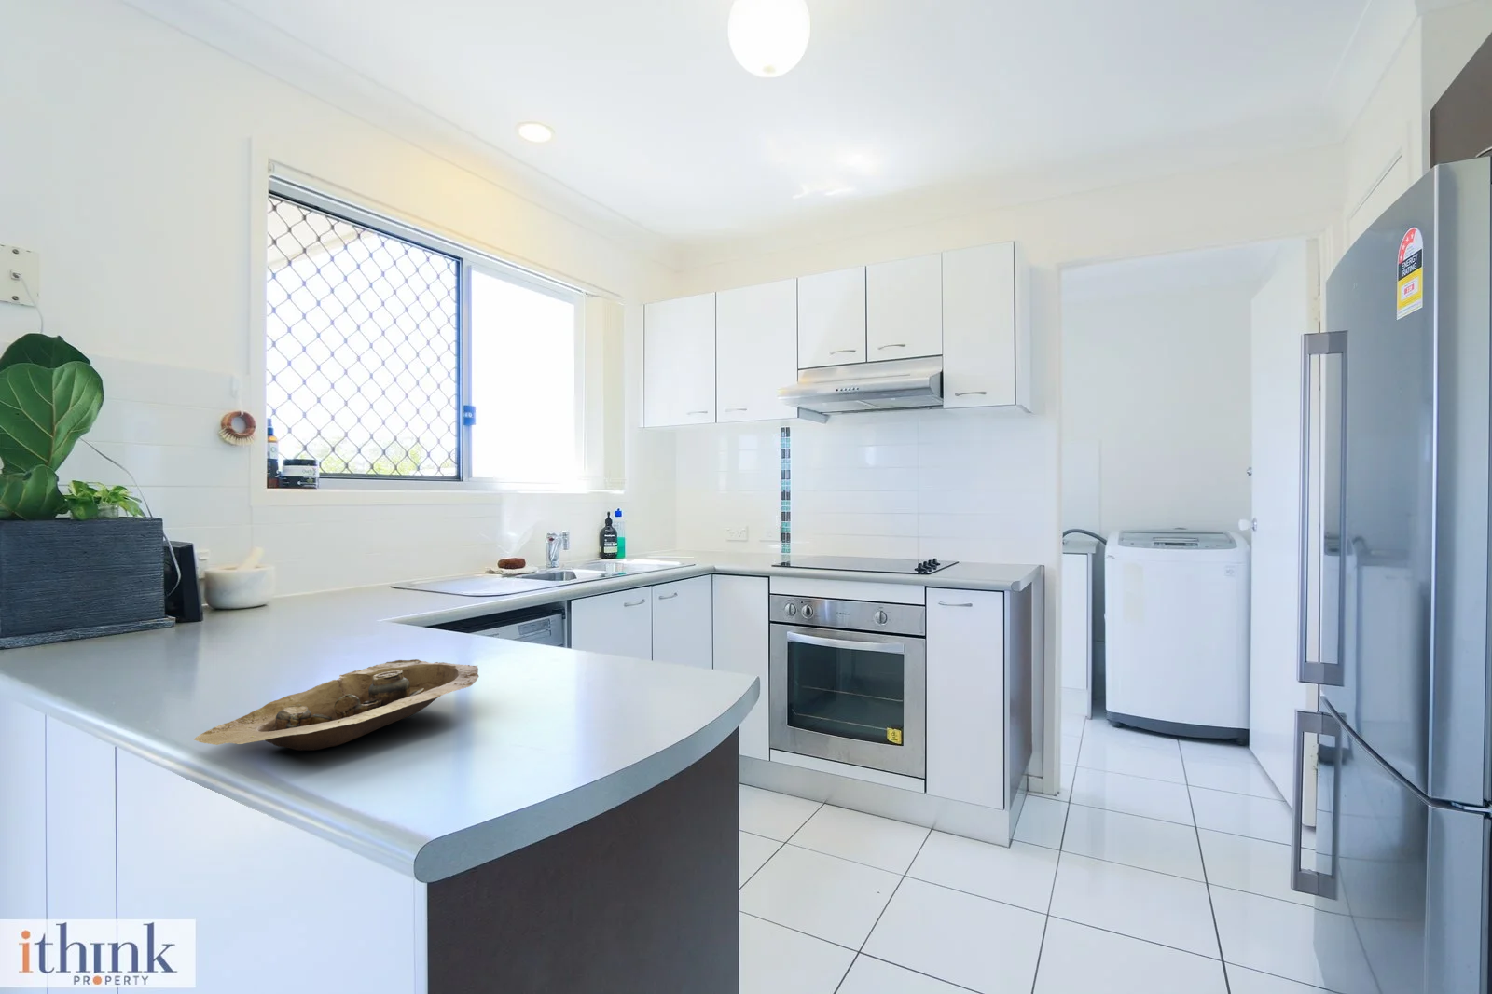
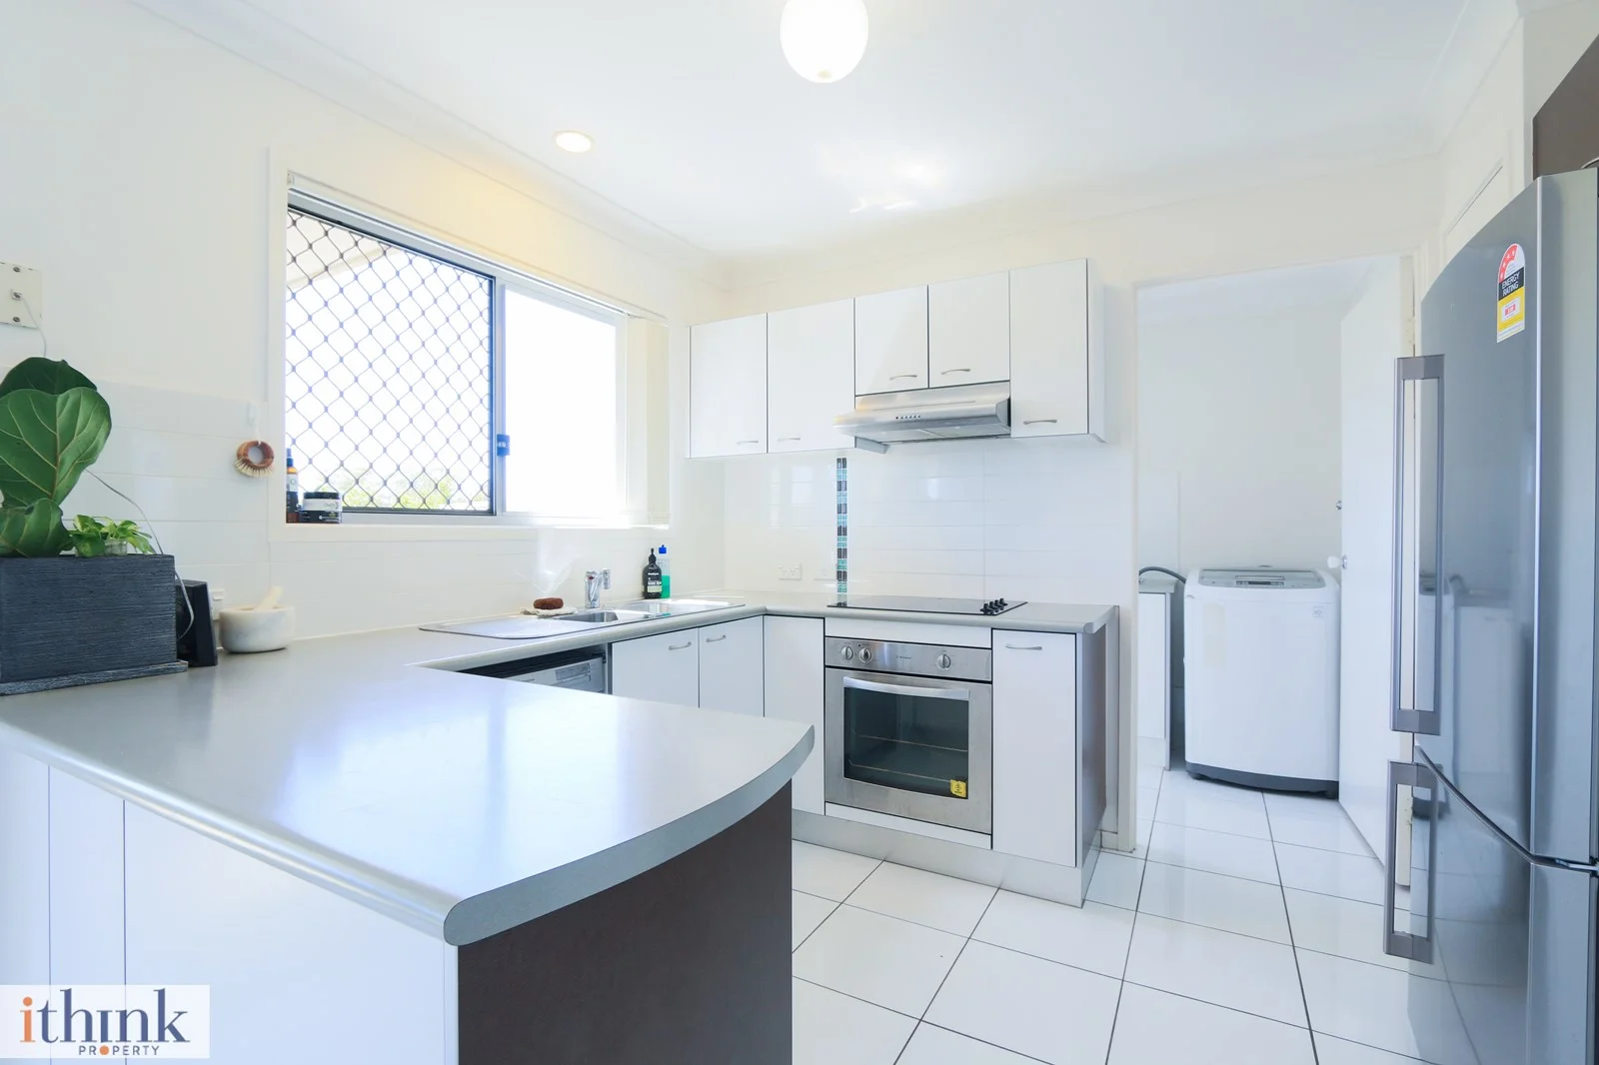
- bowl (349, 704)
